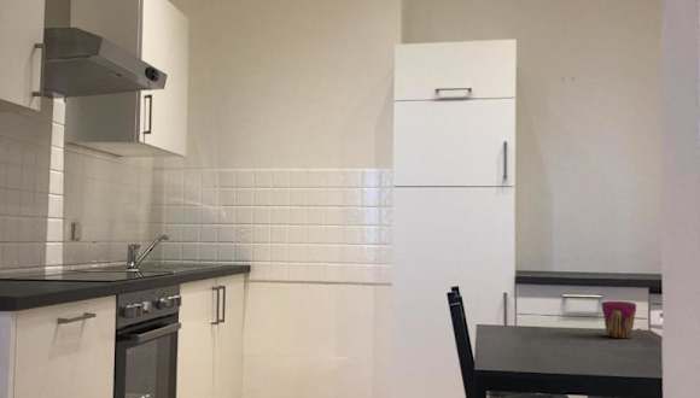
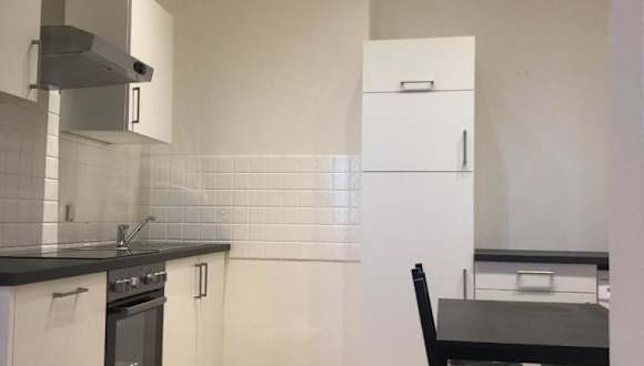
- cup (618, 320)
